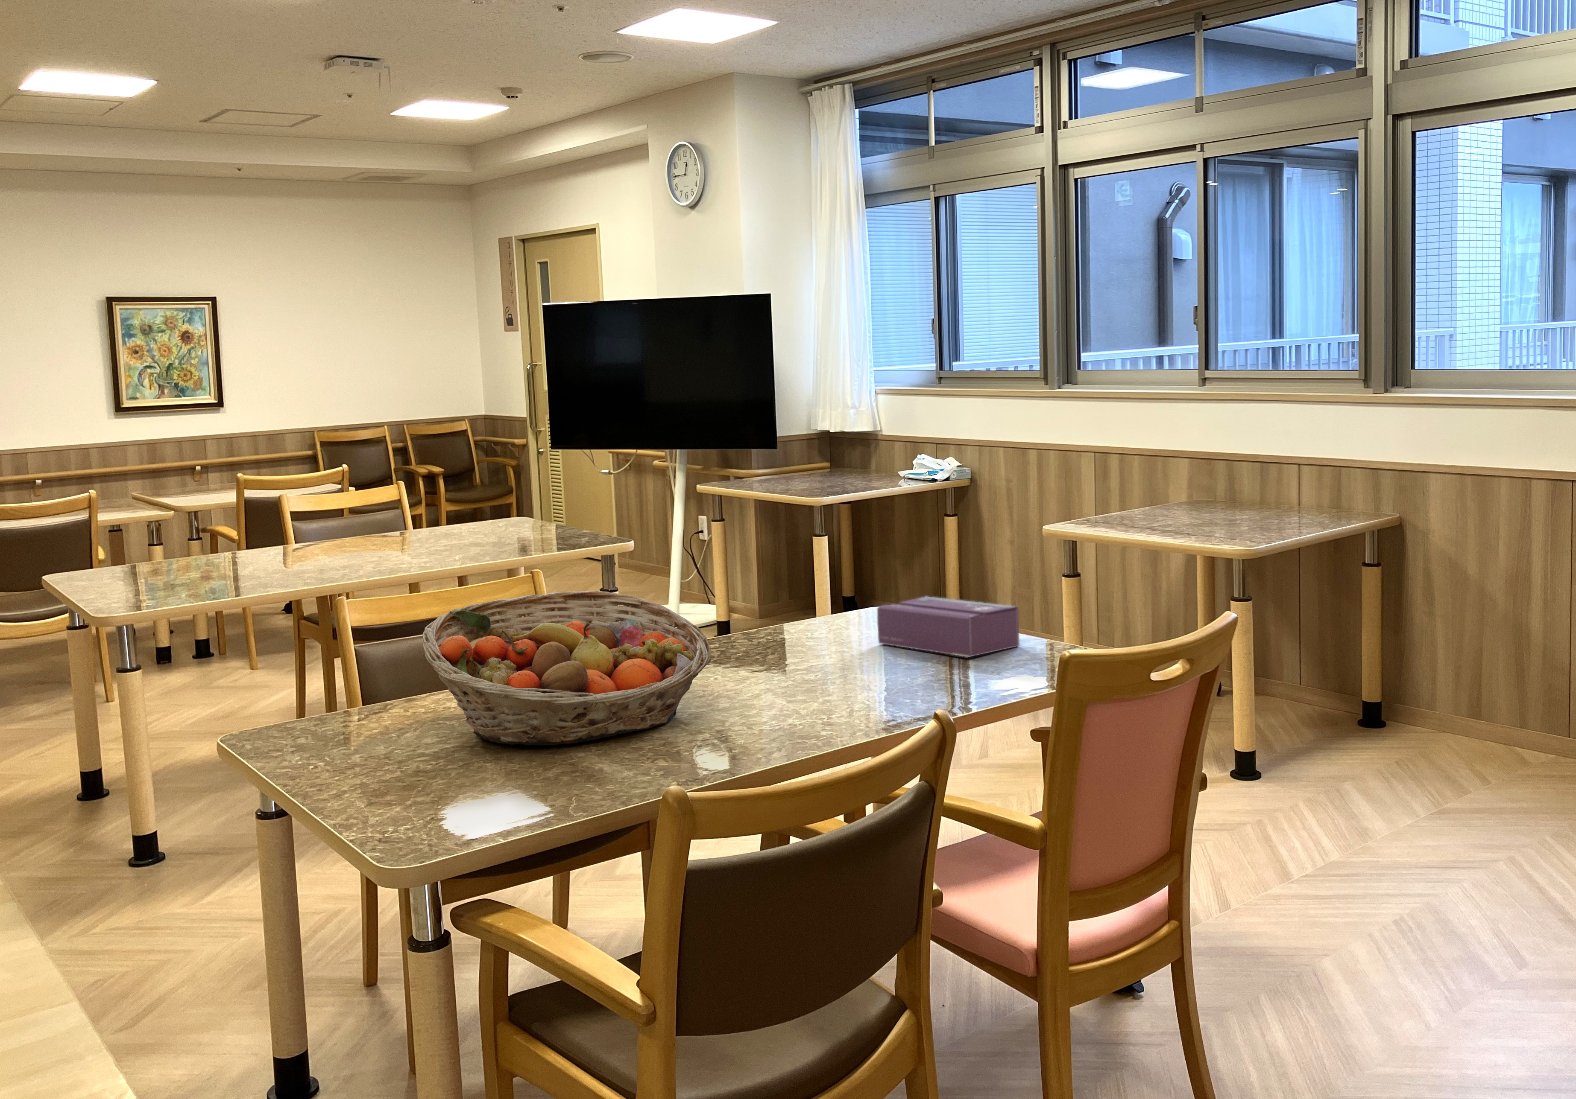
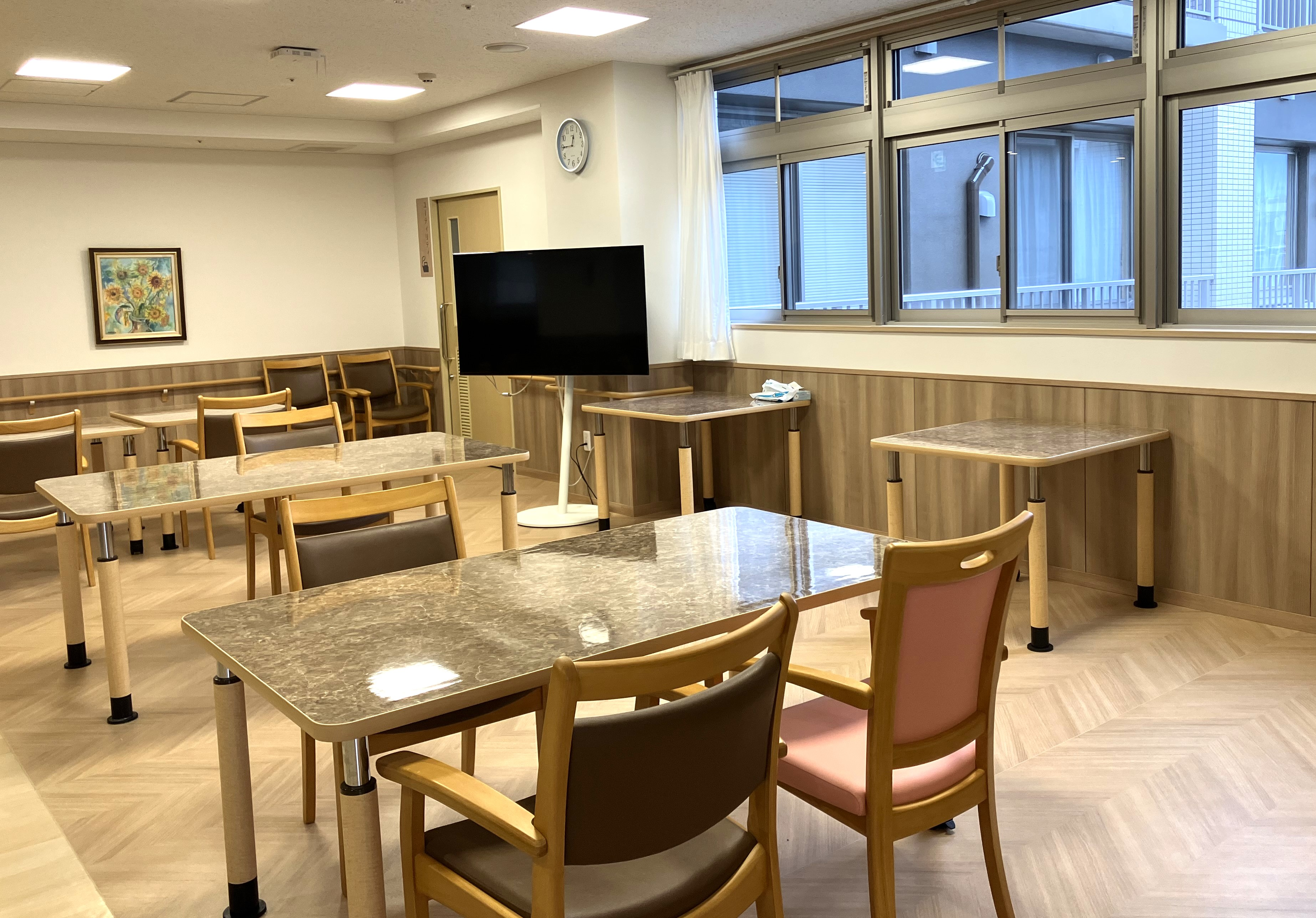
- fruit basket (570, 663)
- tissue box (947, 625)
